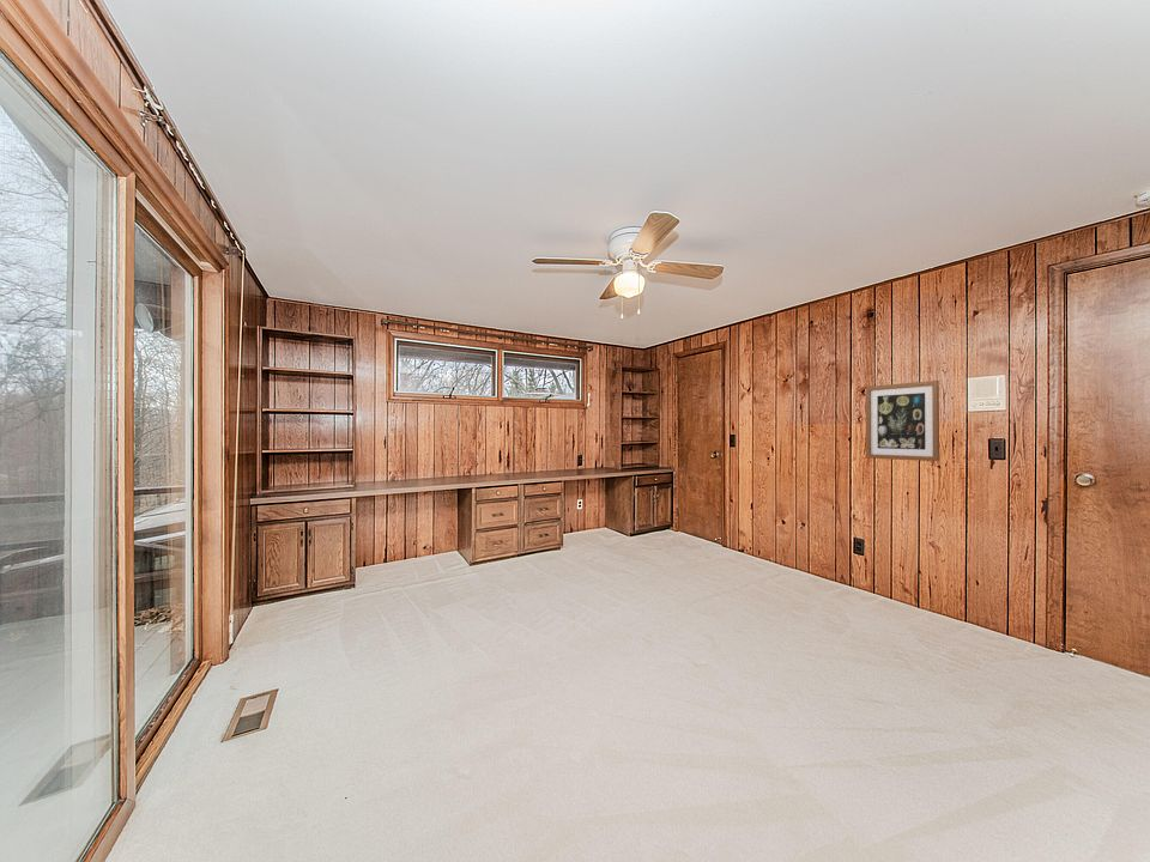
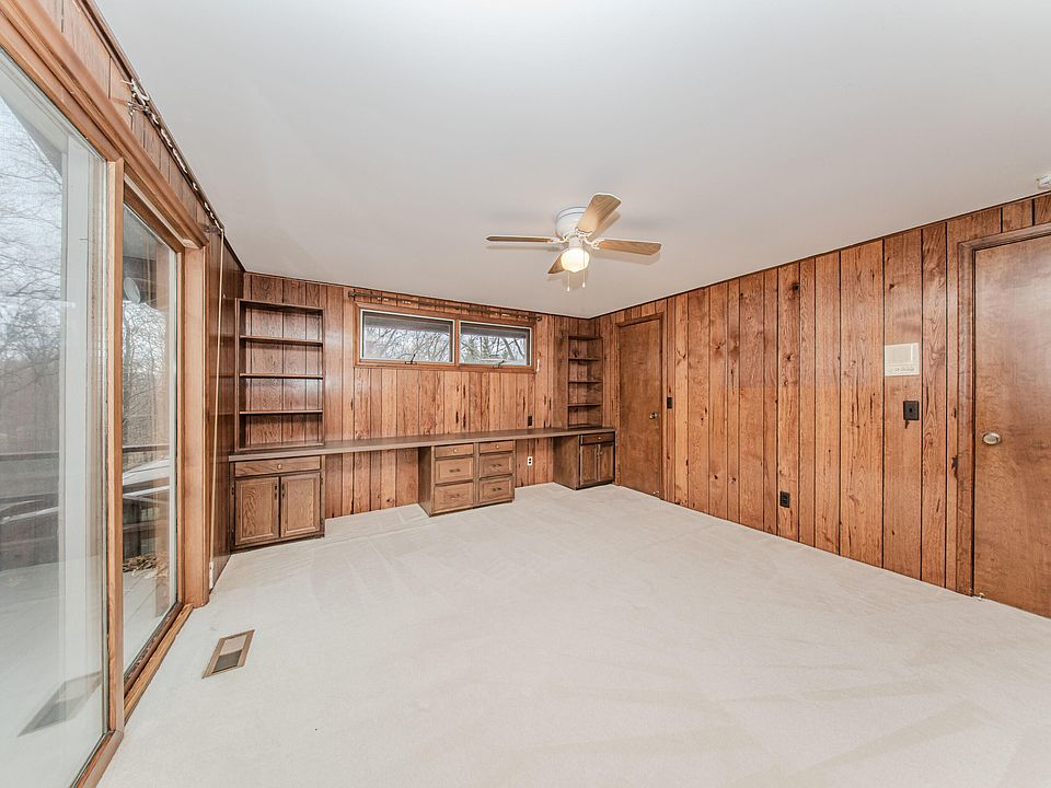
- wall art (900, 421)
